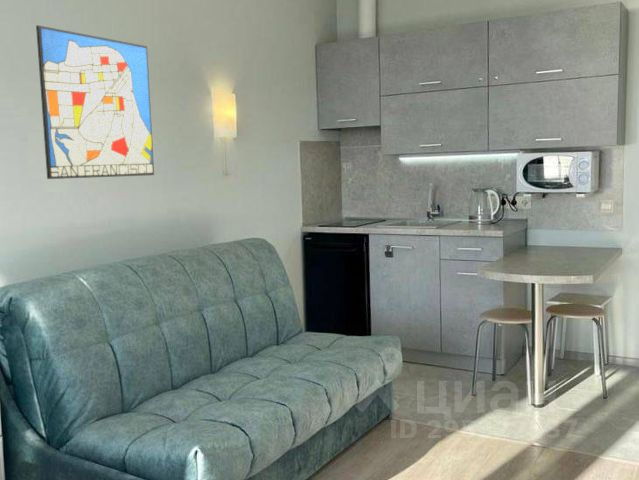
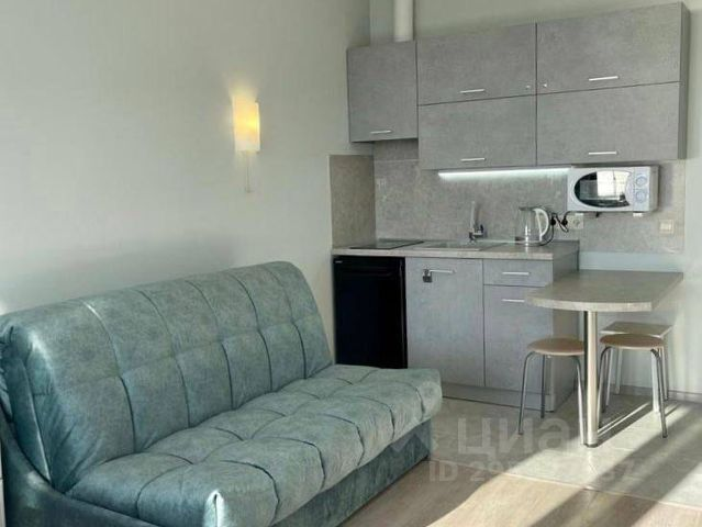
- wall art (101, 107)
